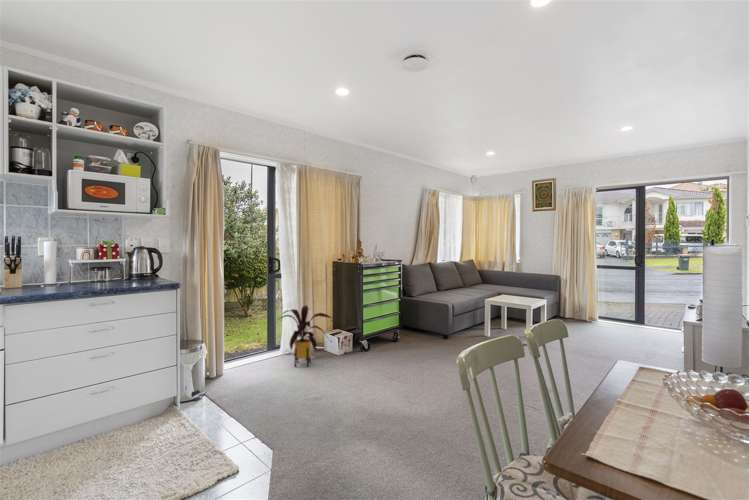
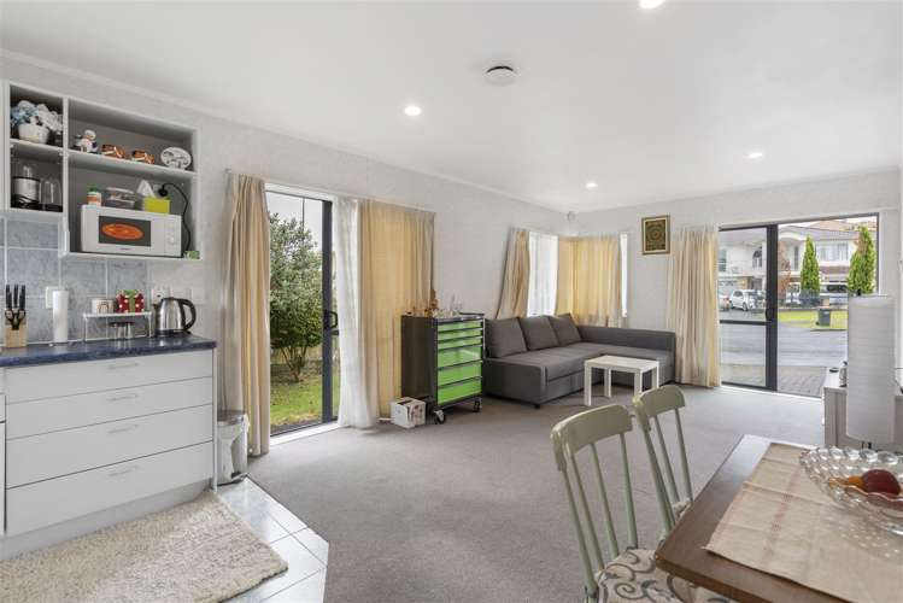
- house plant (300, 335)
